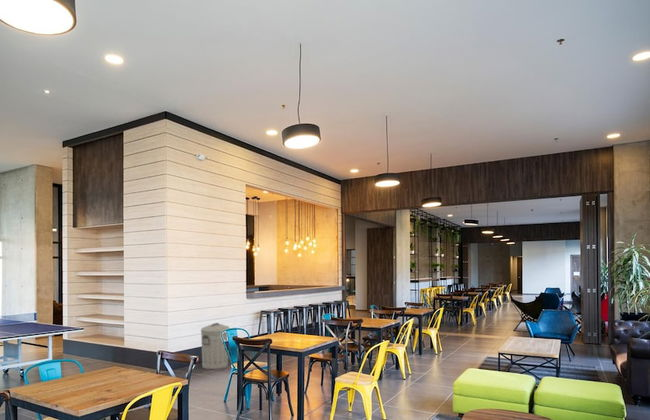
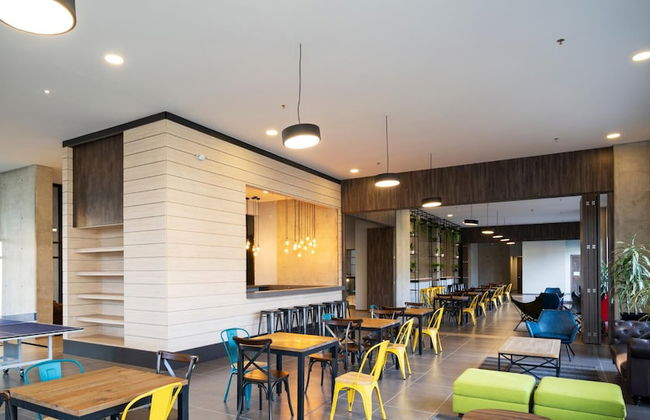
- trash can (215, 344)
